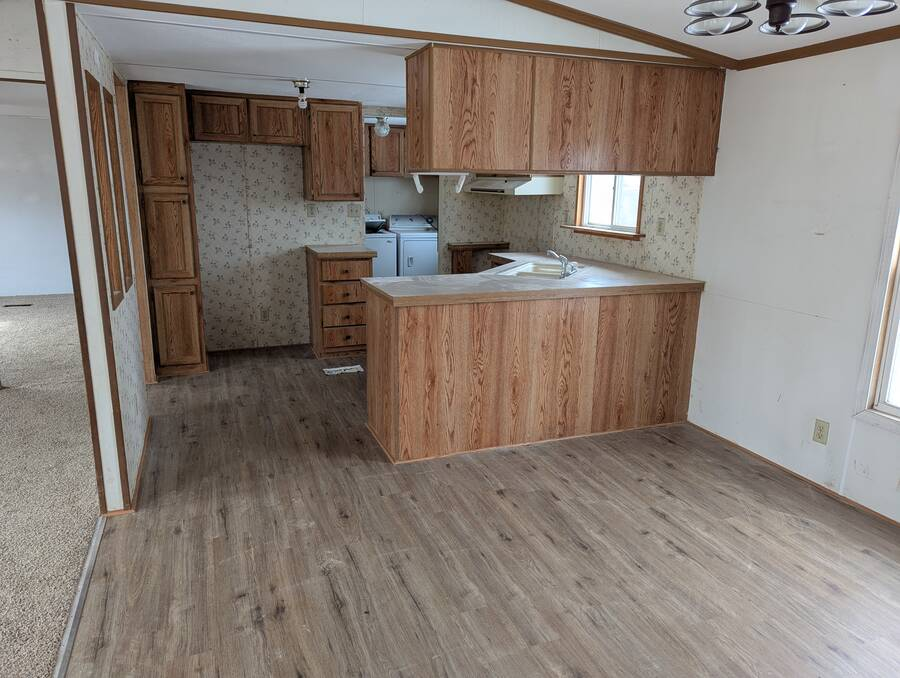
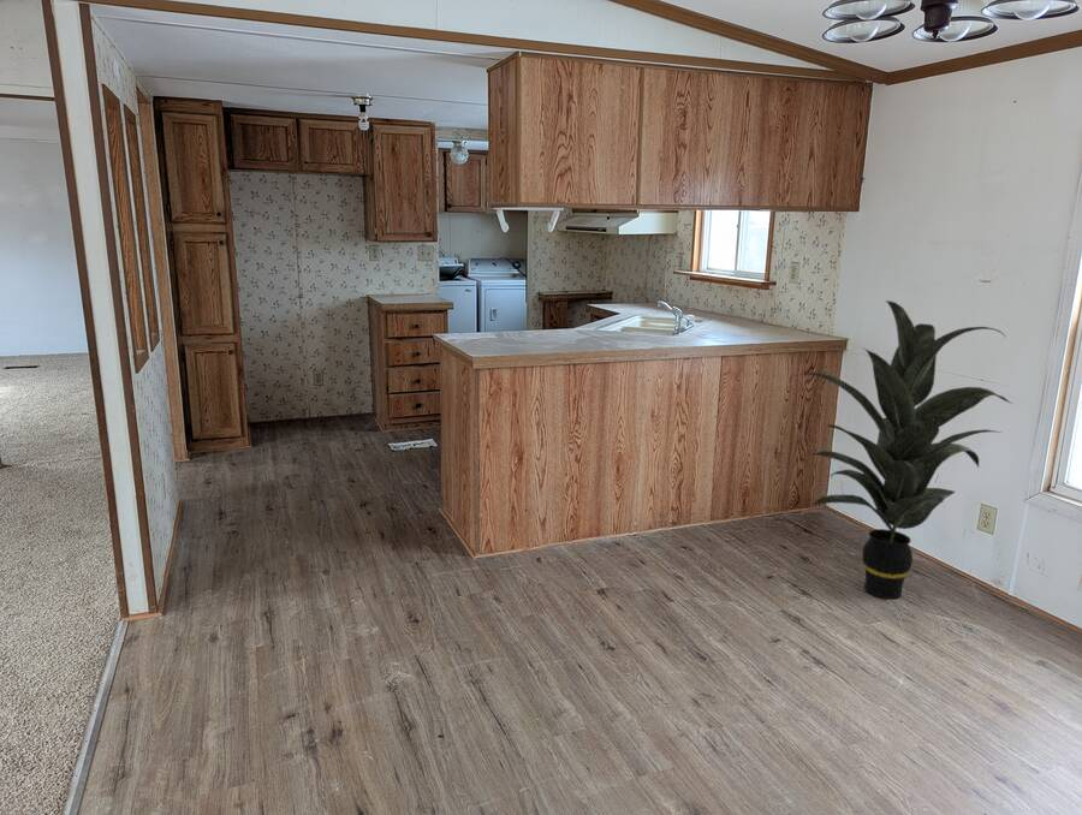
+ indoor plant (897, 450)
